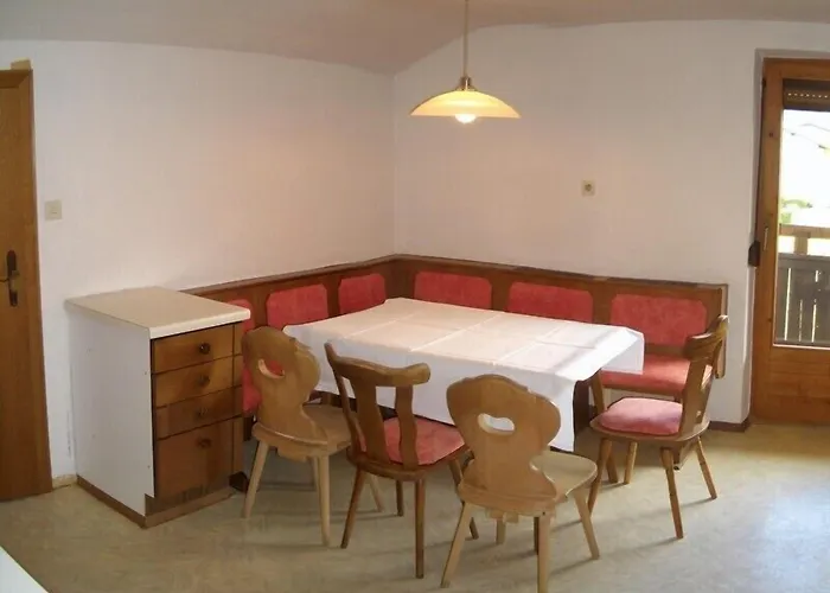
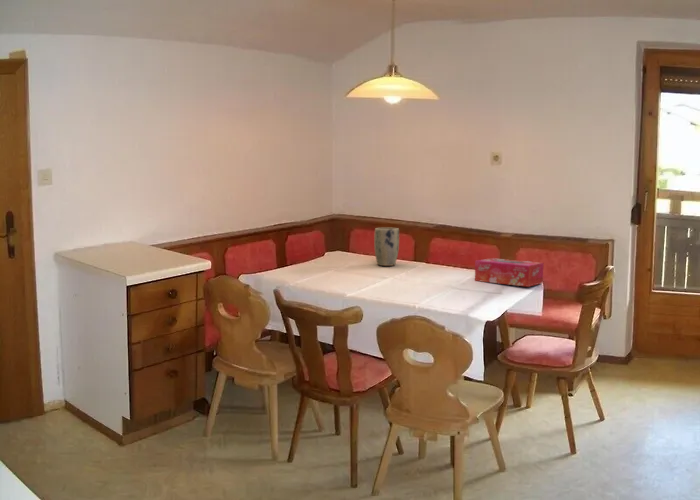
+ plant pot (386, 246)
+ tissue box (508, 271)
